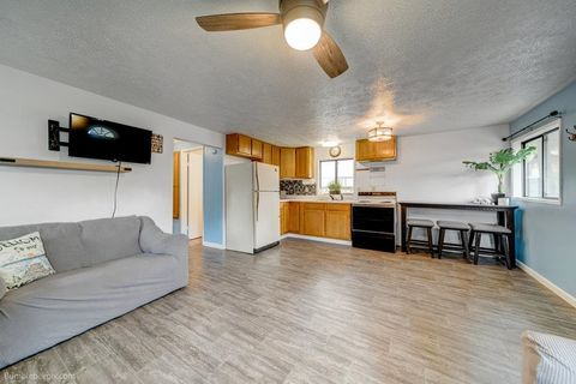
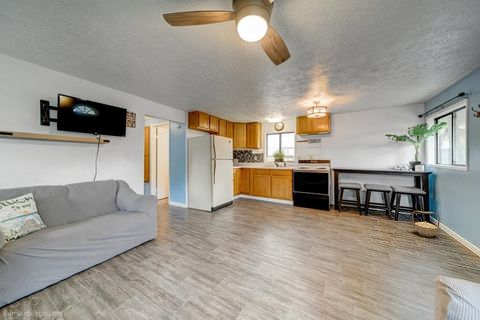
+ basket (425, 222)
